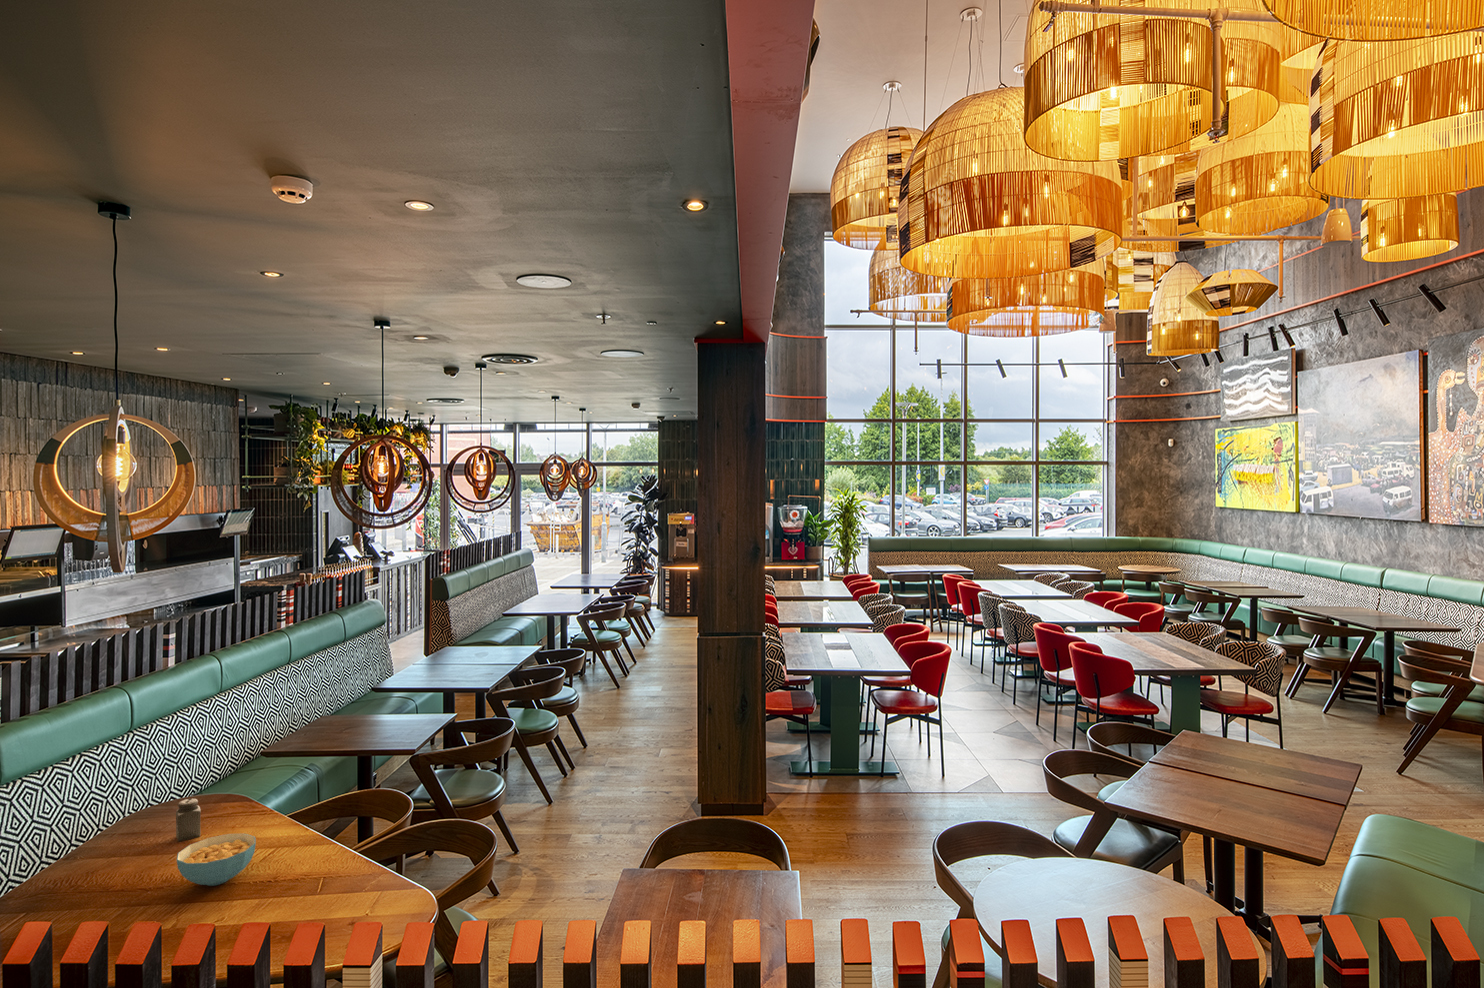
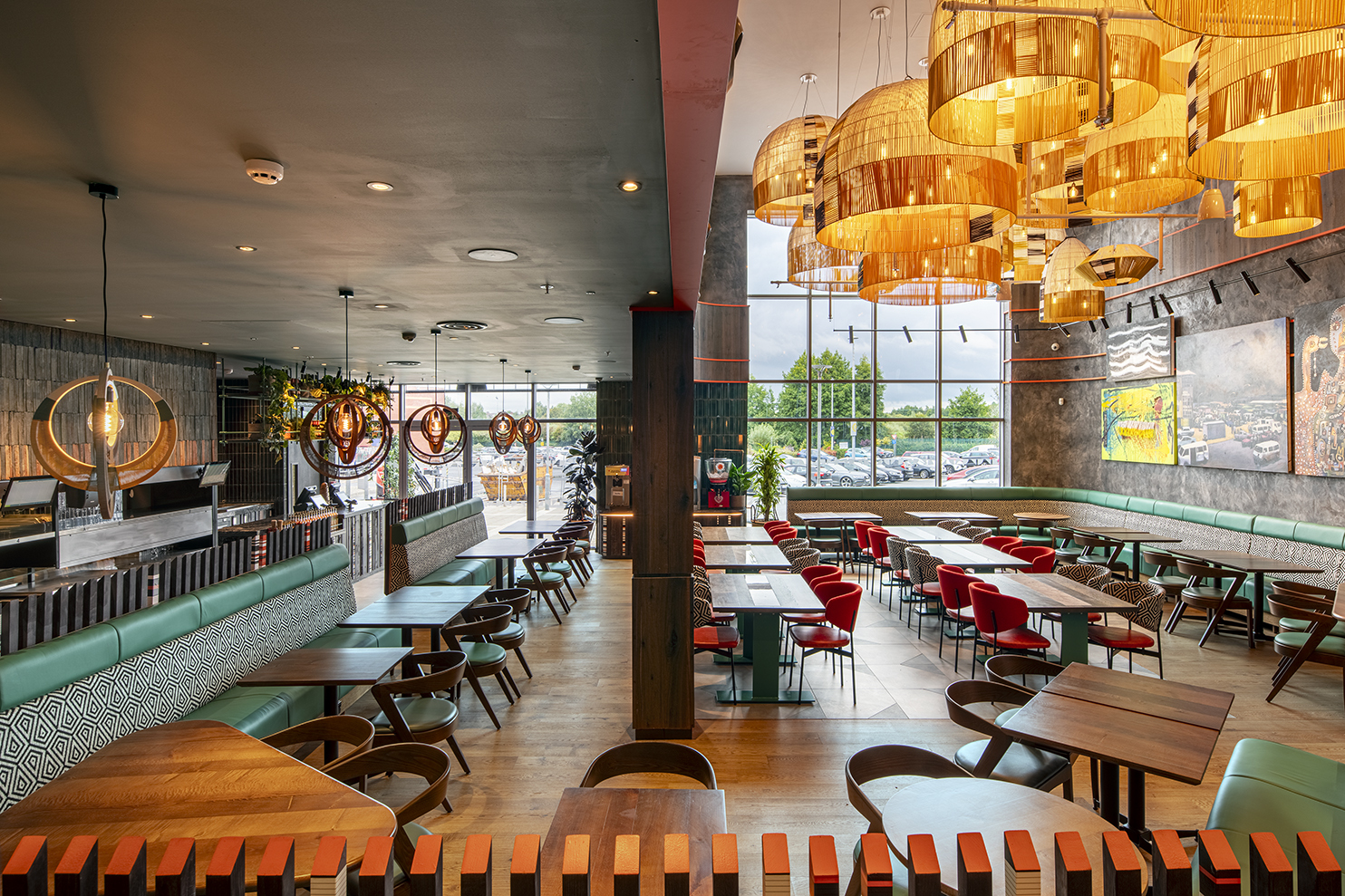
- cereal bowl (217, 864)
- salt shaker (188, 818)
